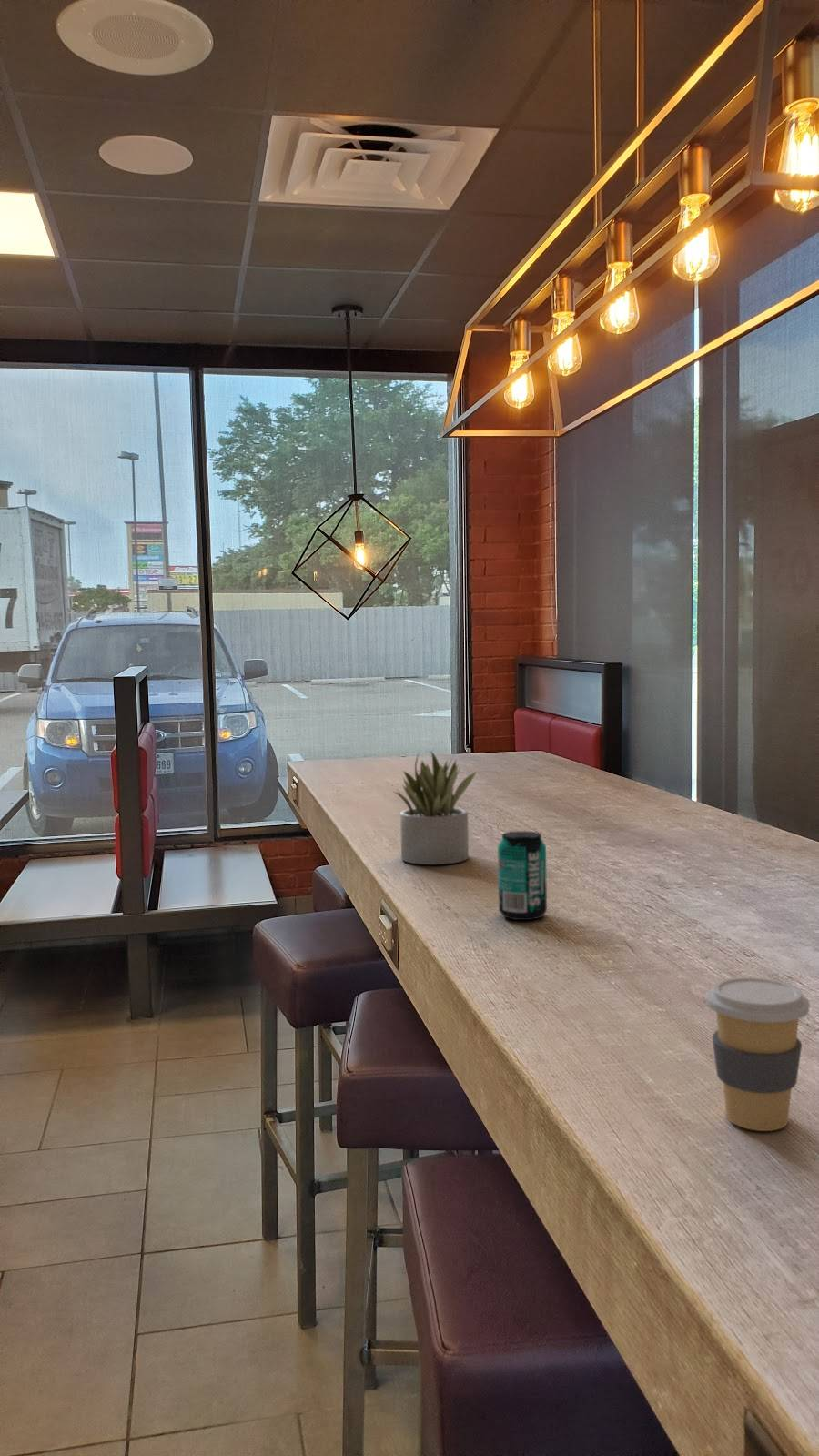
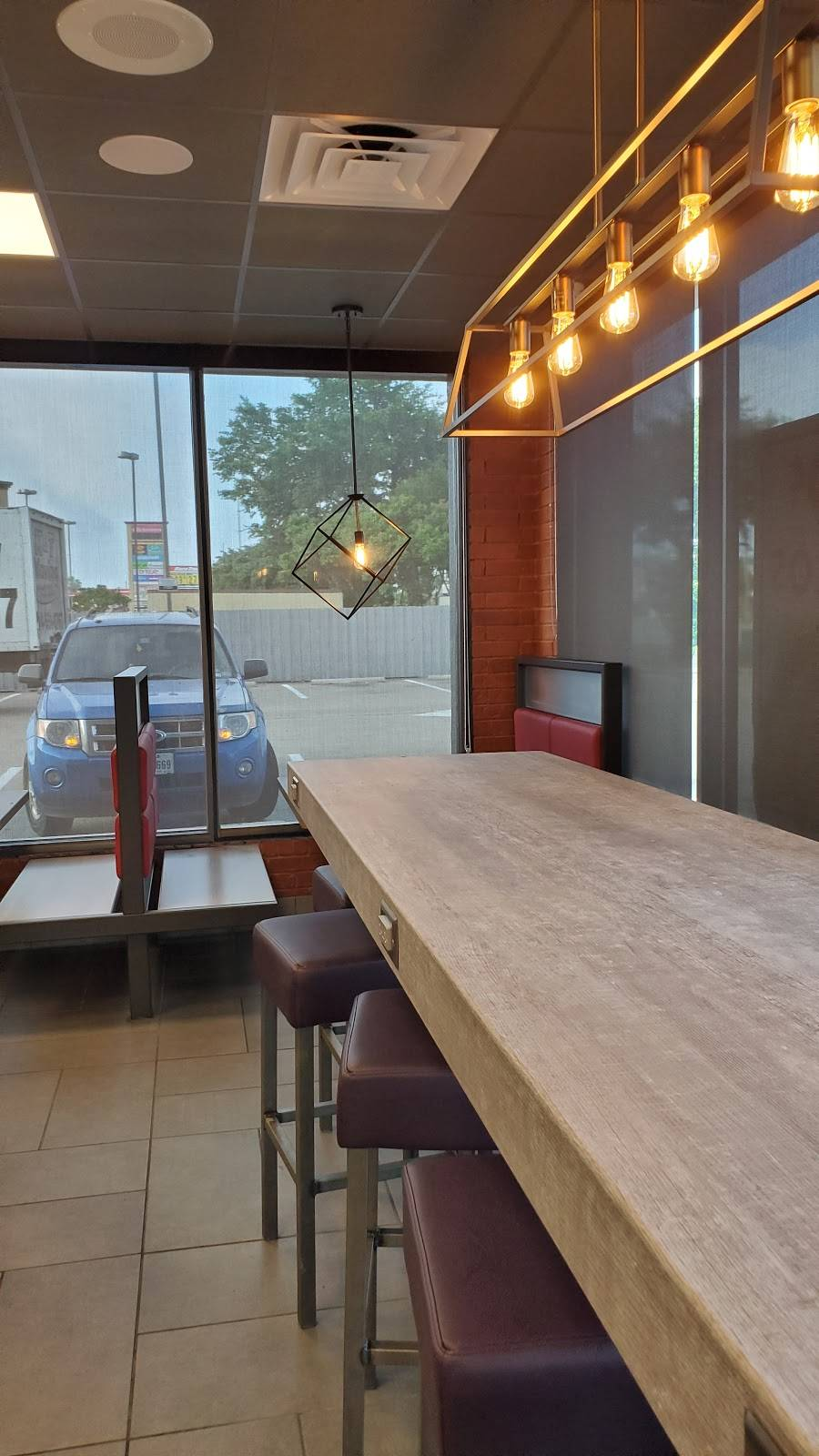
- succulent plant (434, 804)
- coffee cup (756, 1054)
- beverage can (521, 875)
